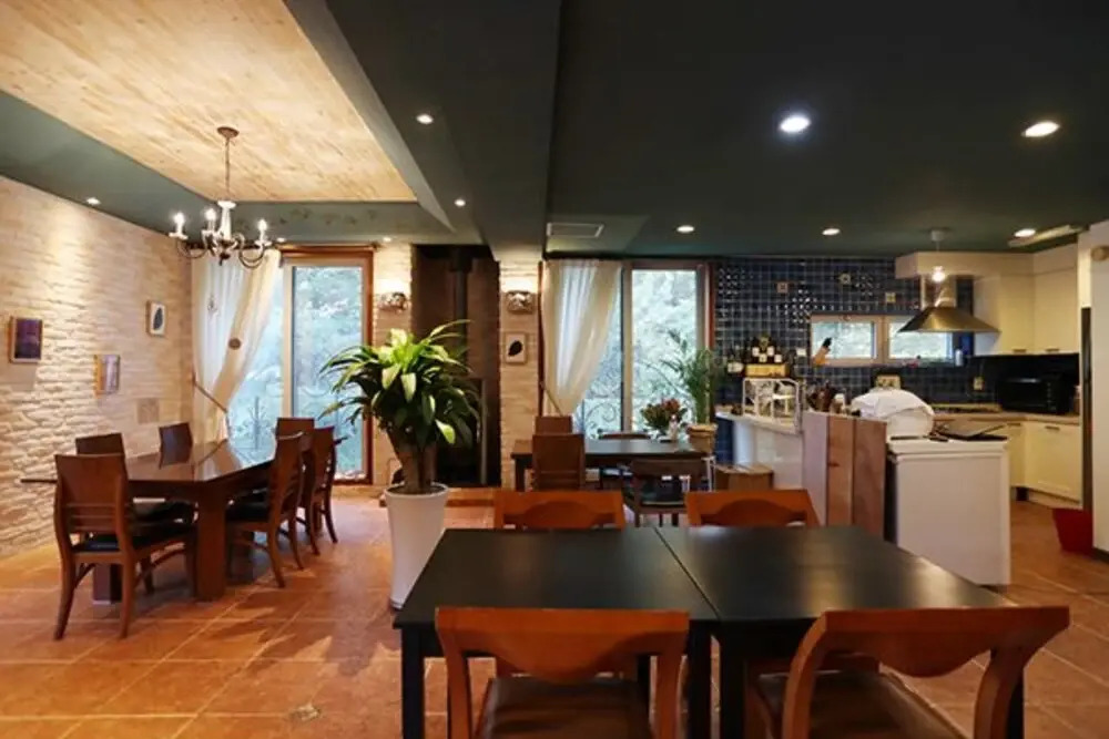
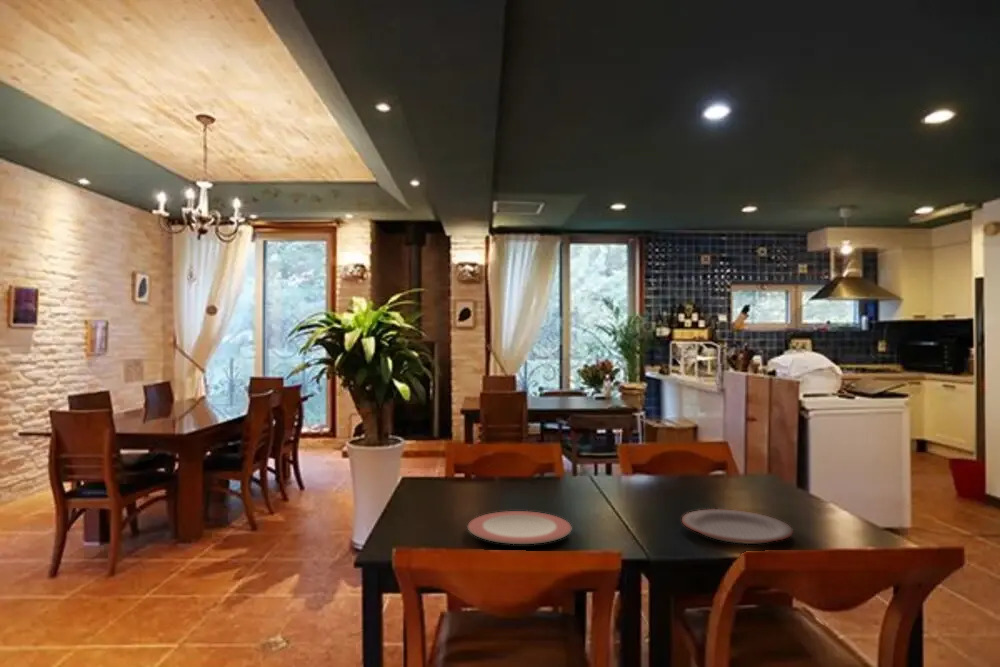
+ plate (519, 528)
+ plate (735, 527)
